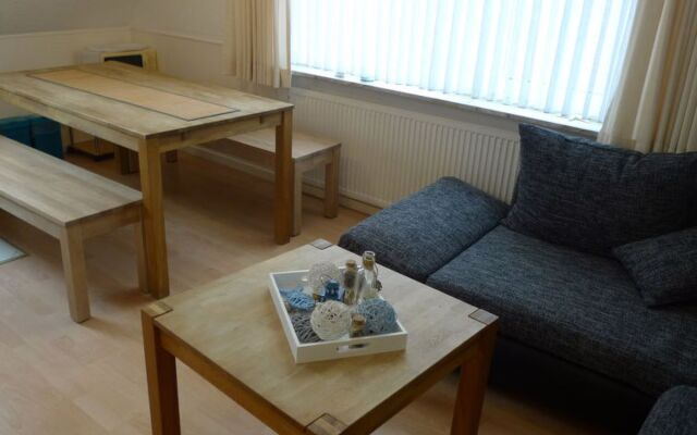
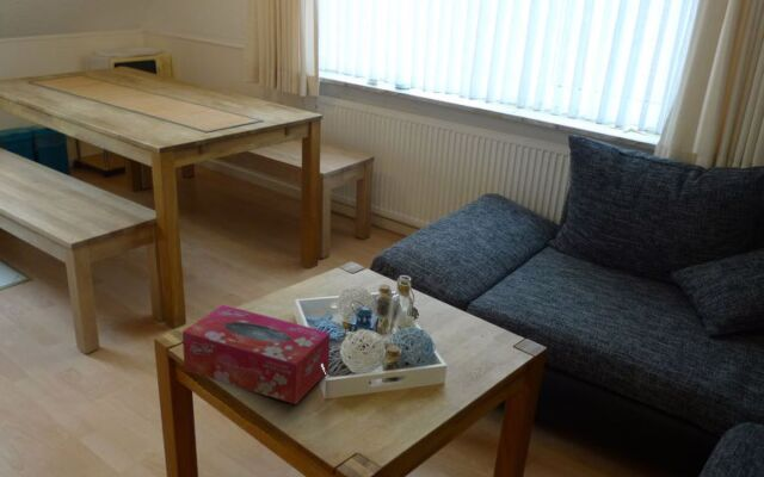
+ tissue box (257, 351)
